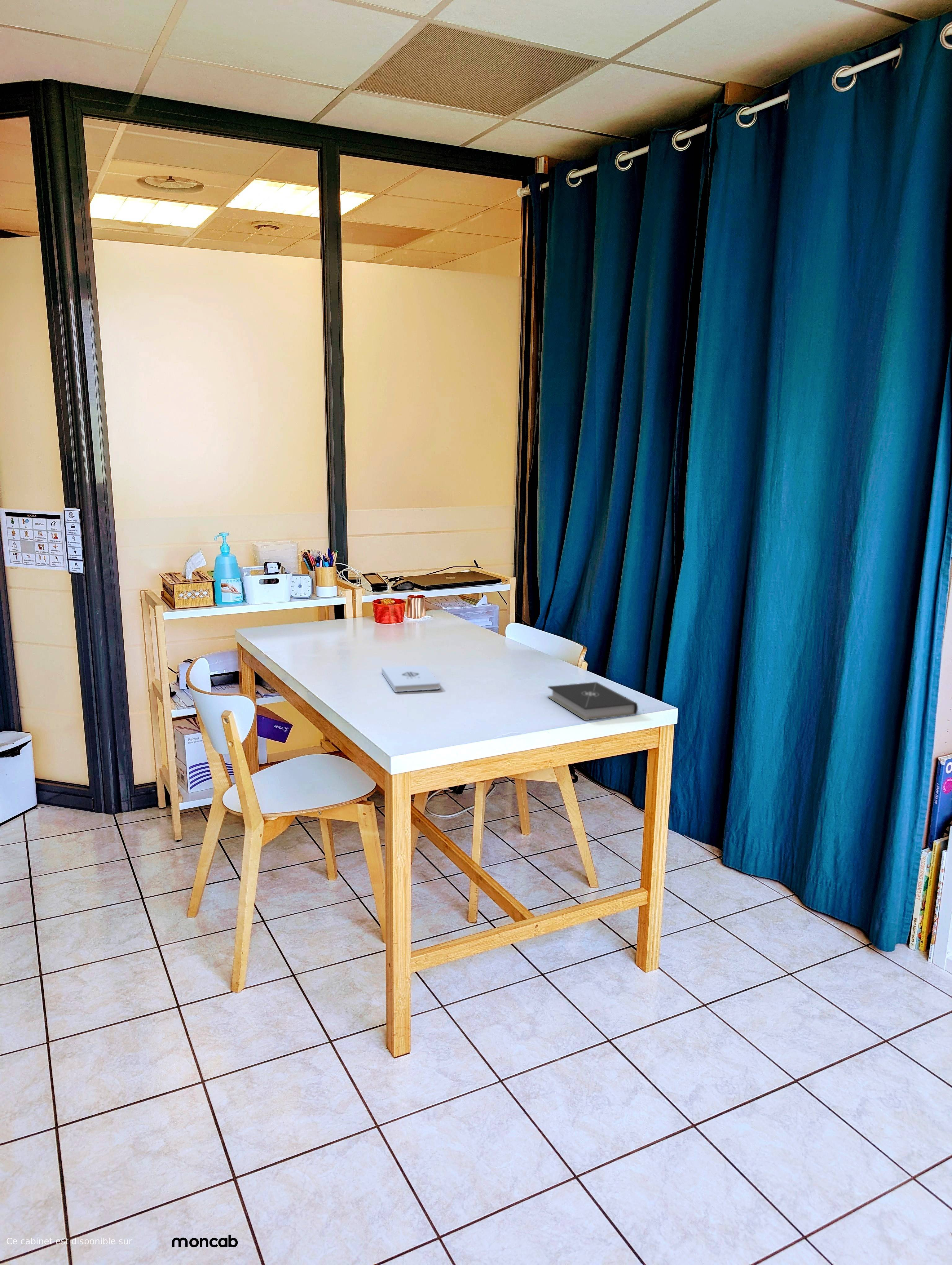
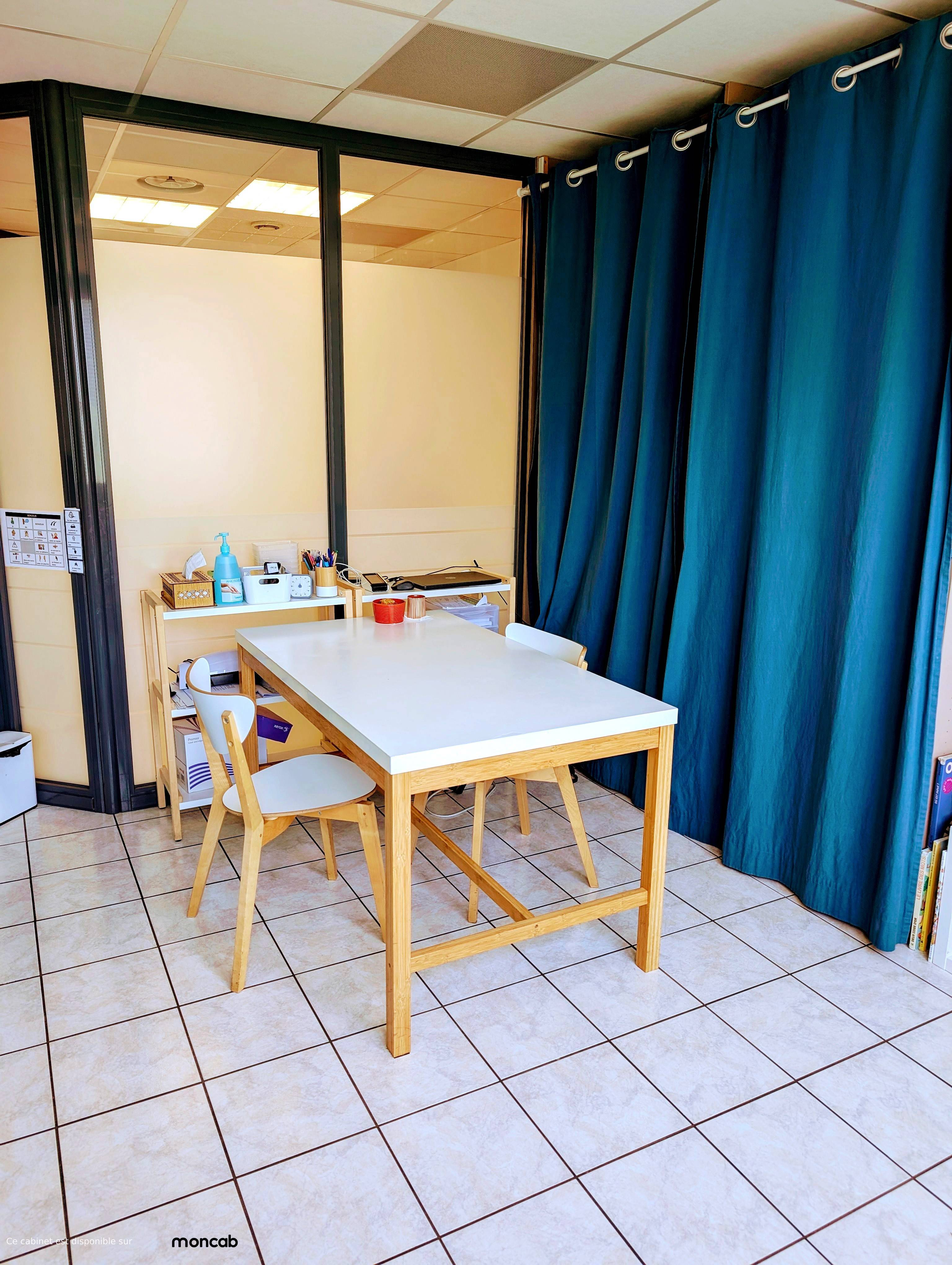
- notepad (410, 678)
- book (591, 700)
